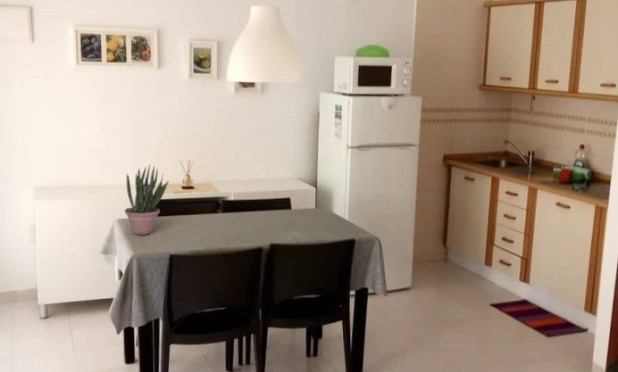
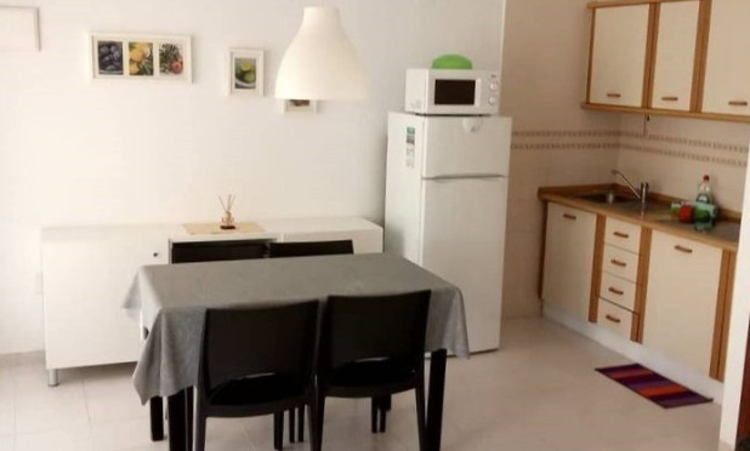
- potted plant (146, 198)
